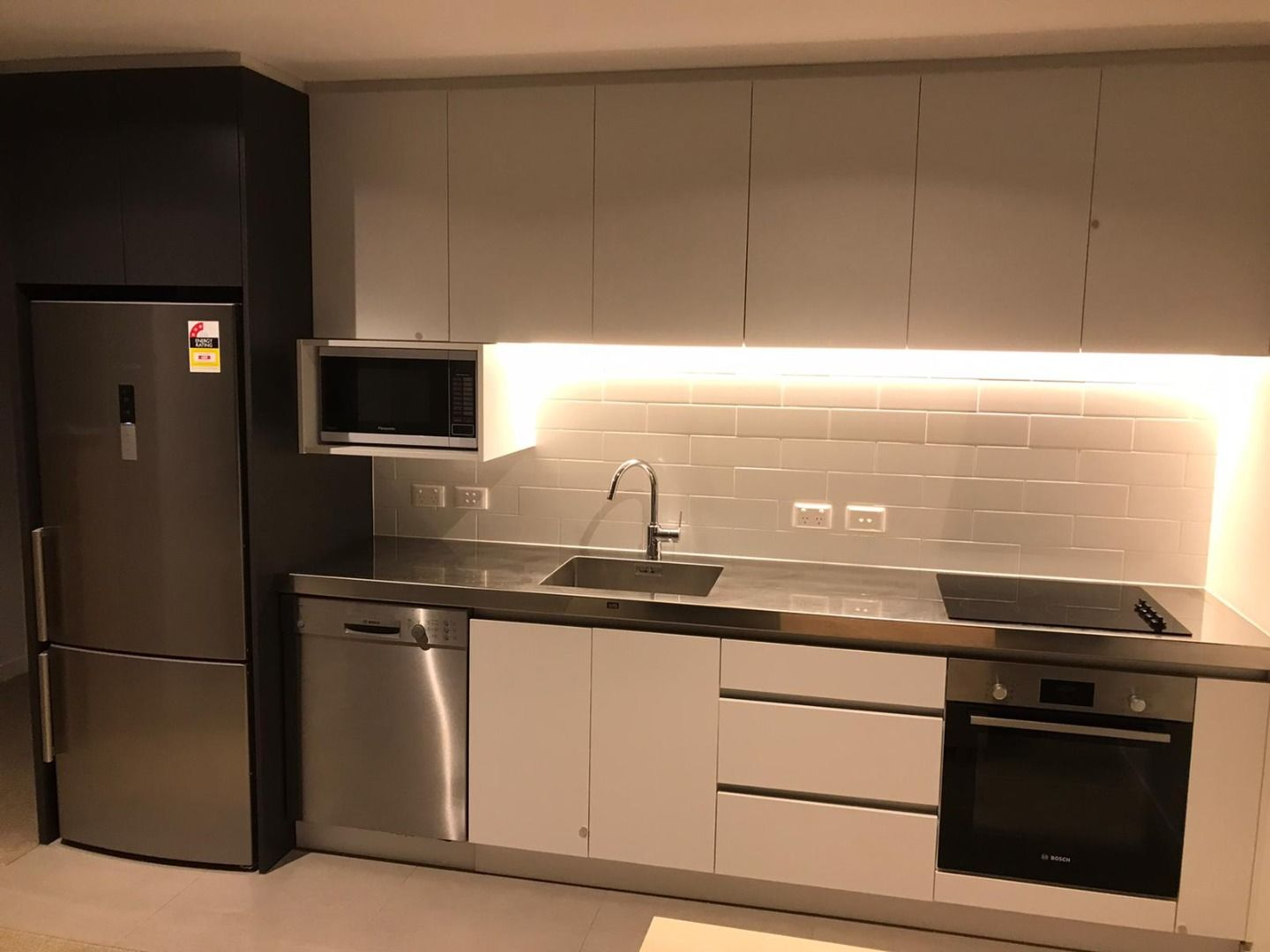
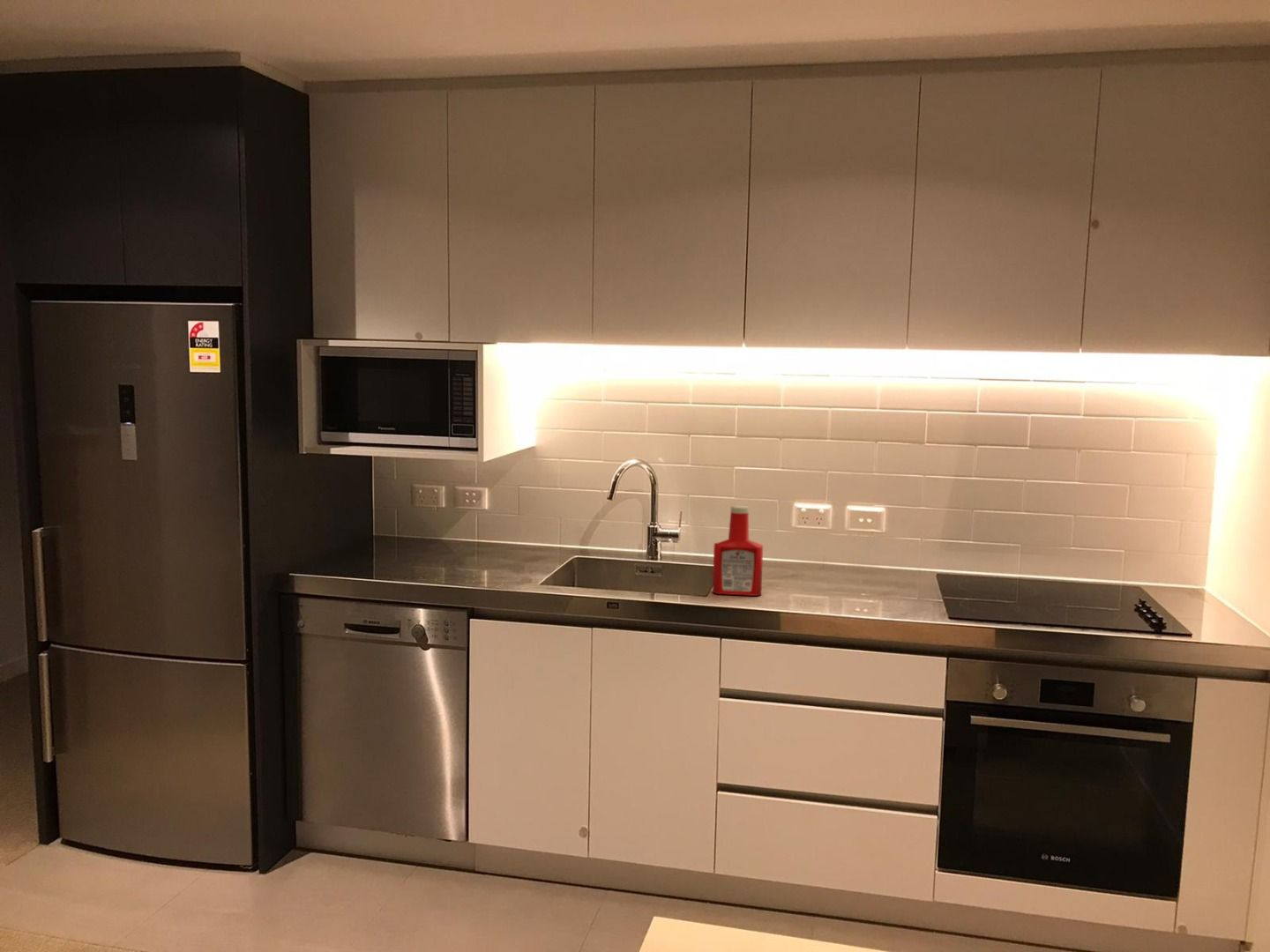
+ soap bottle (738, 549)
